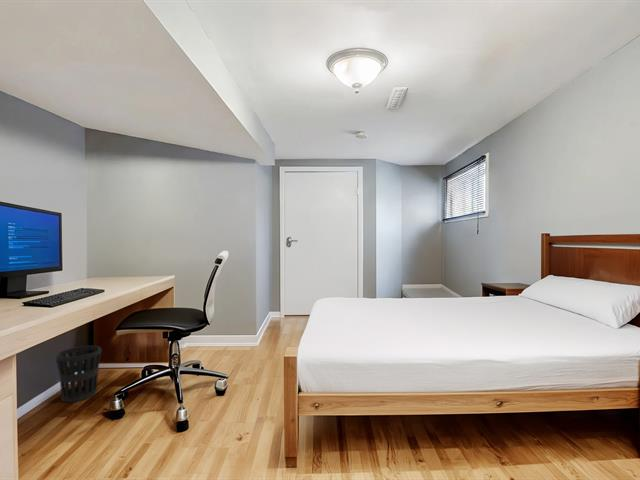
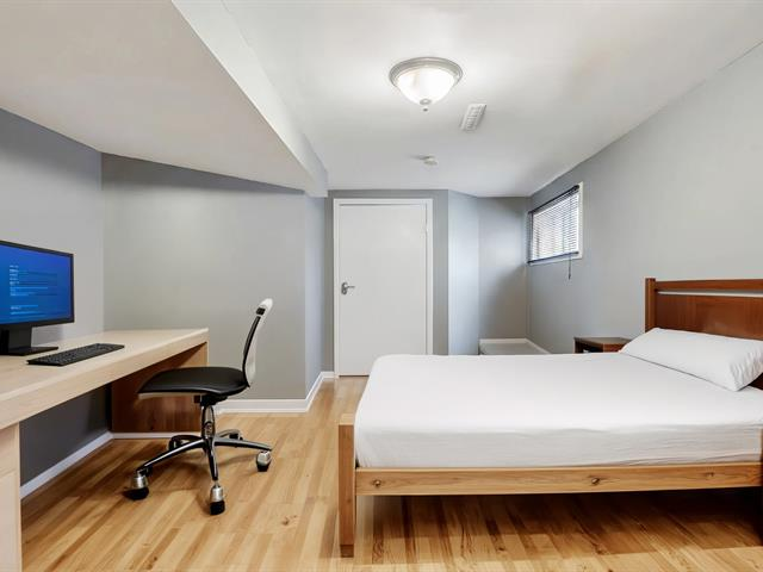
- wastebasket (79, 373)
